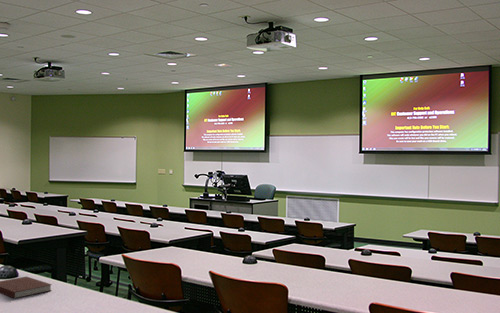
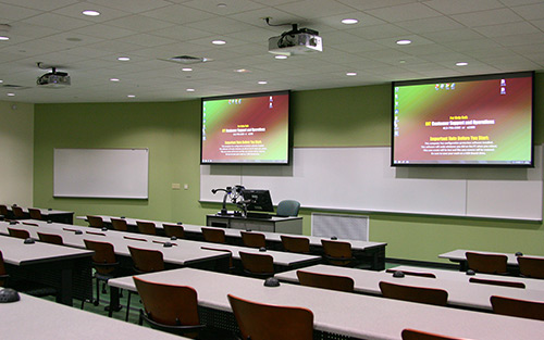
- notebook (20, 286)
